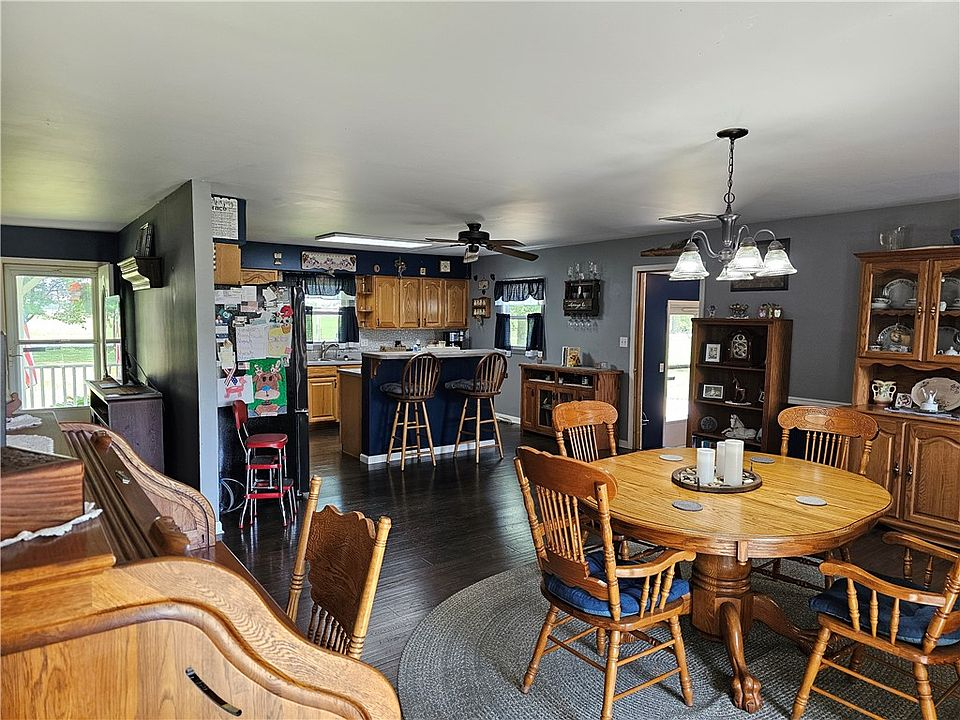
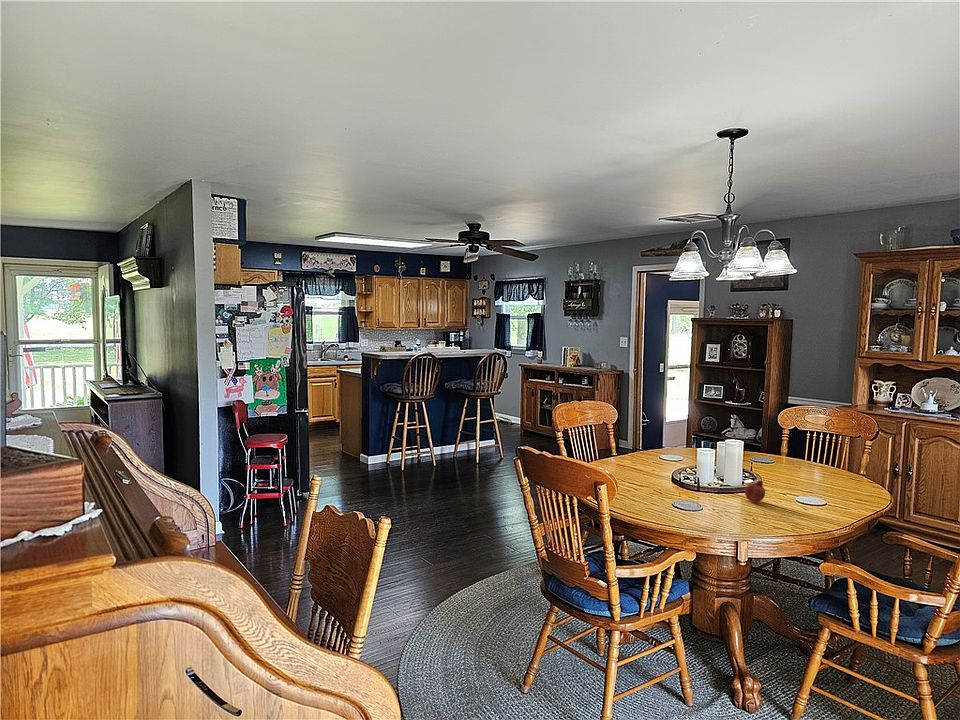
+ fruit (755, 490)
